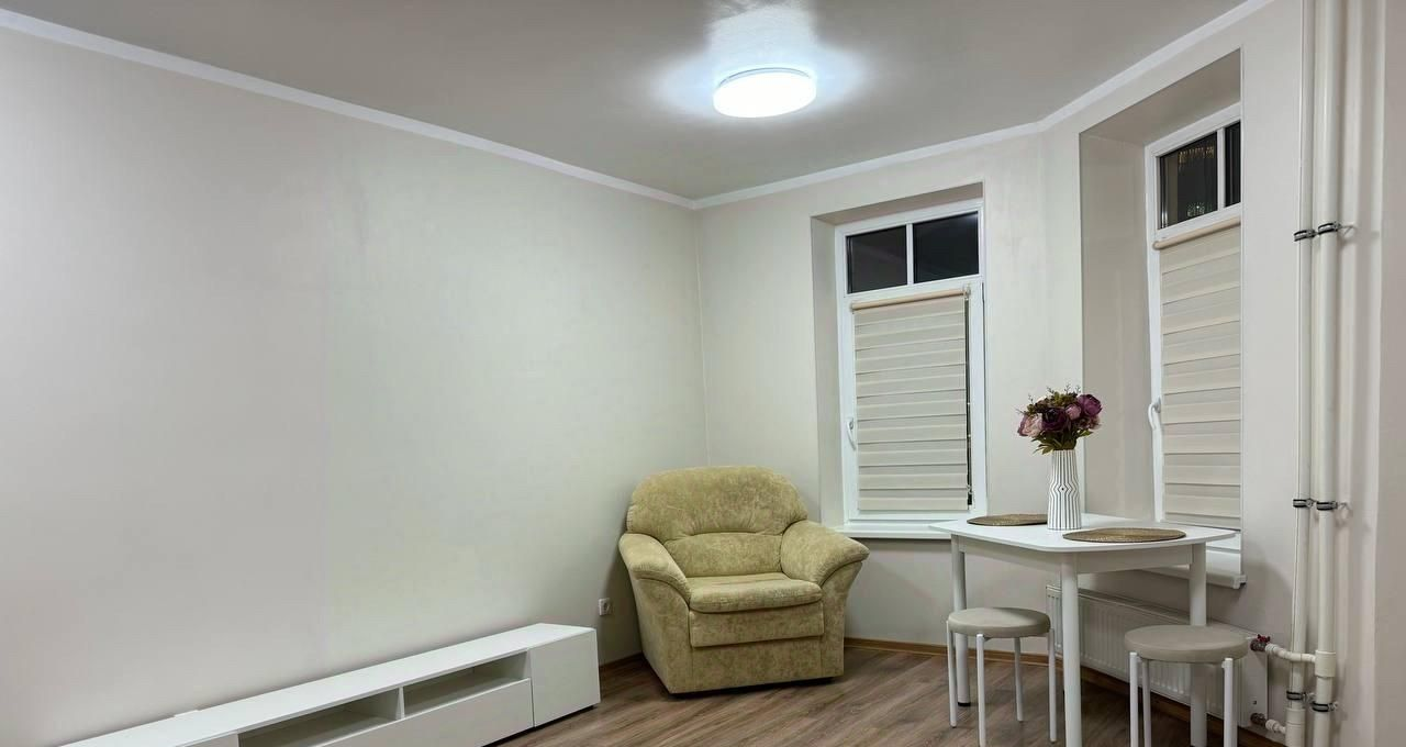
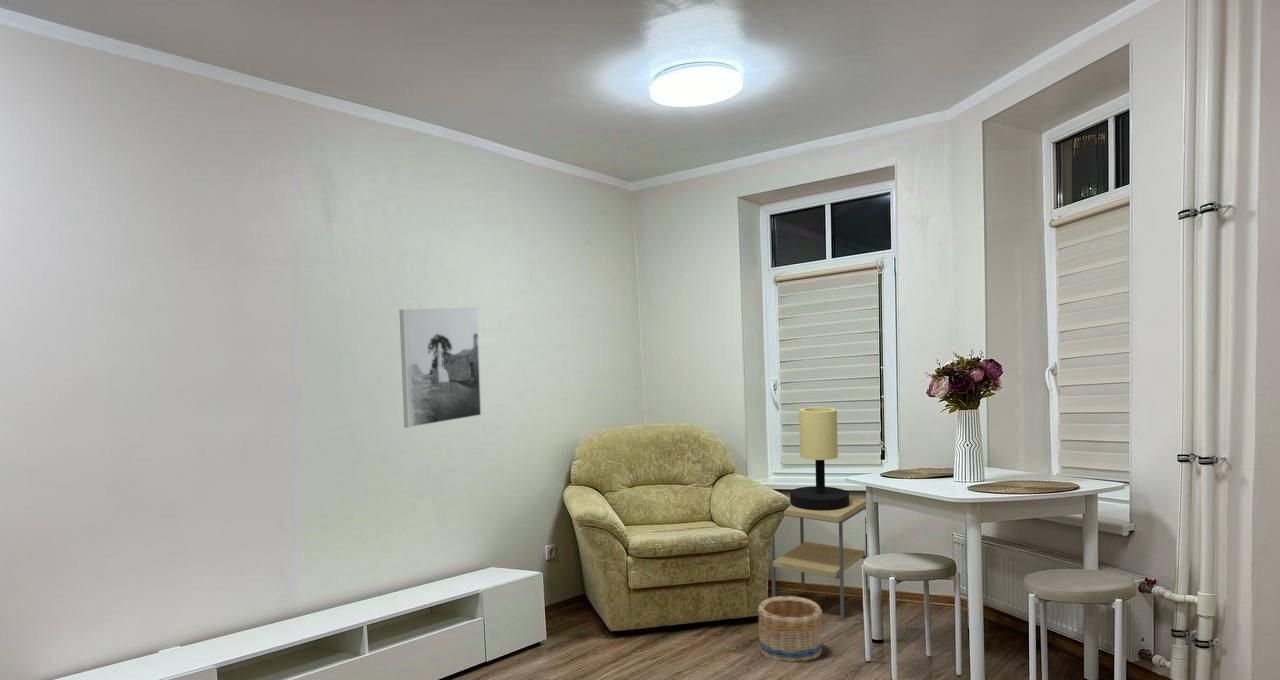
+ table lamp (818, 456)
+ side table (819, 554)
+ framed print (442, 364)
+ basket (790, 628)
